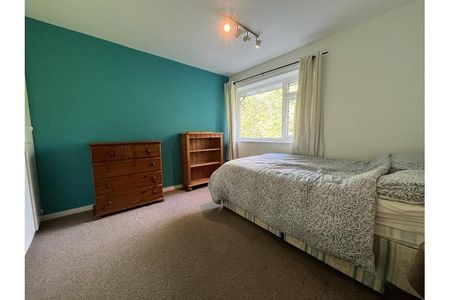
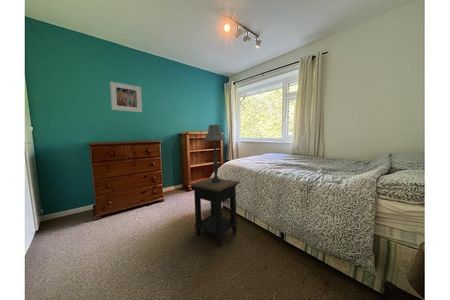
+ table lamp (215, 153)
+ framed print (126, 97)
+ side table (215, 208)
